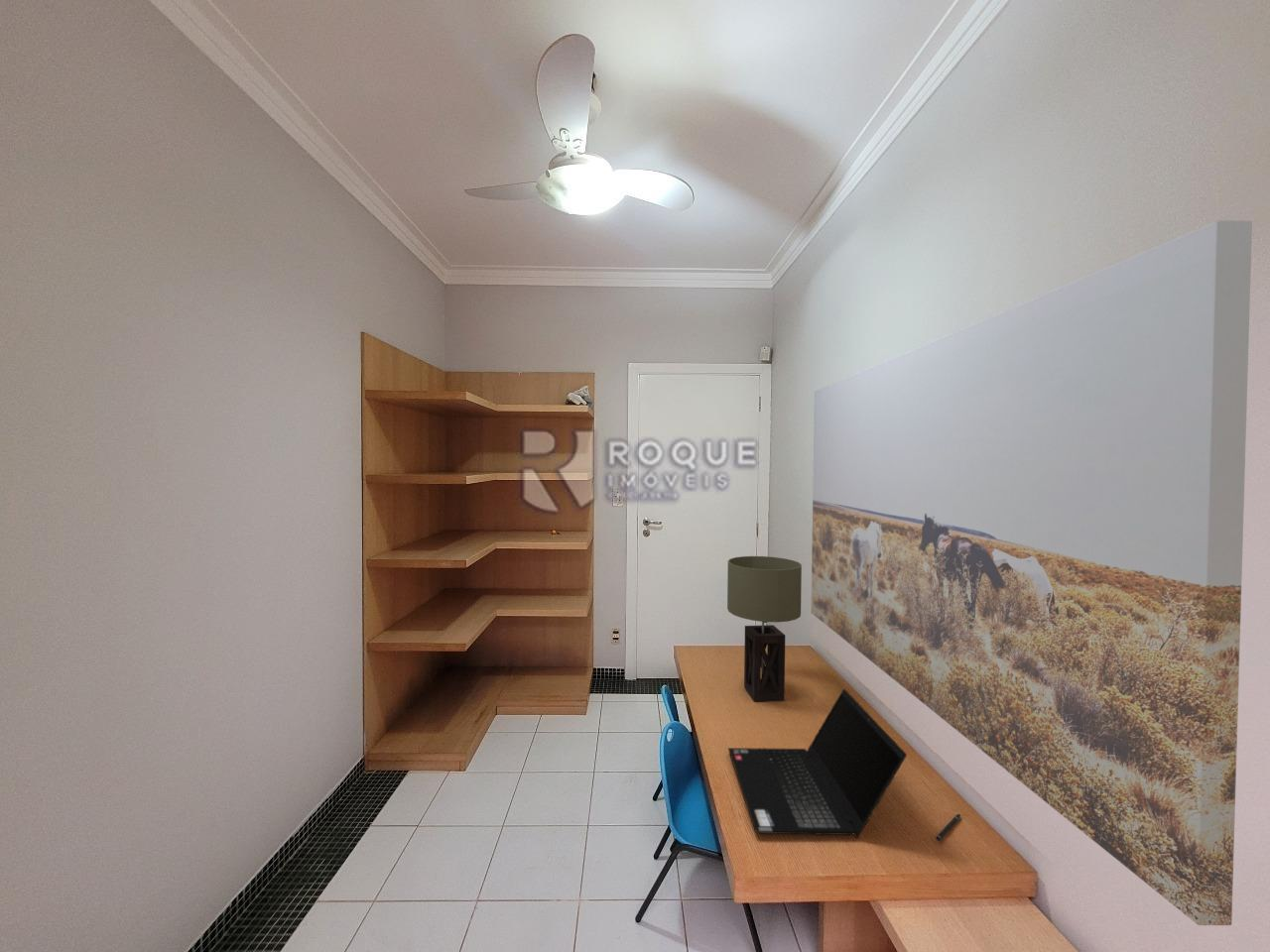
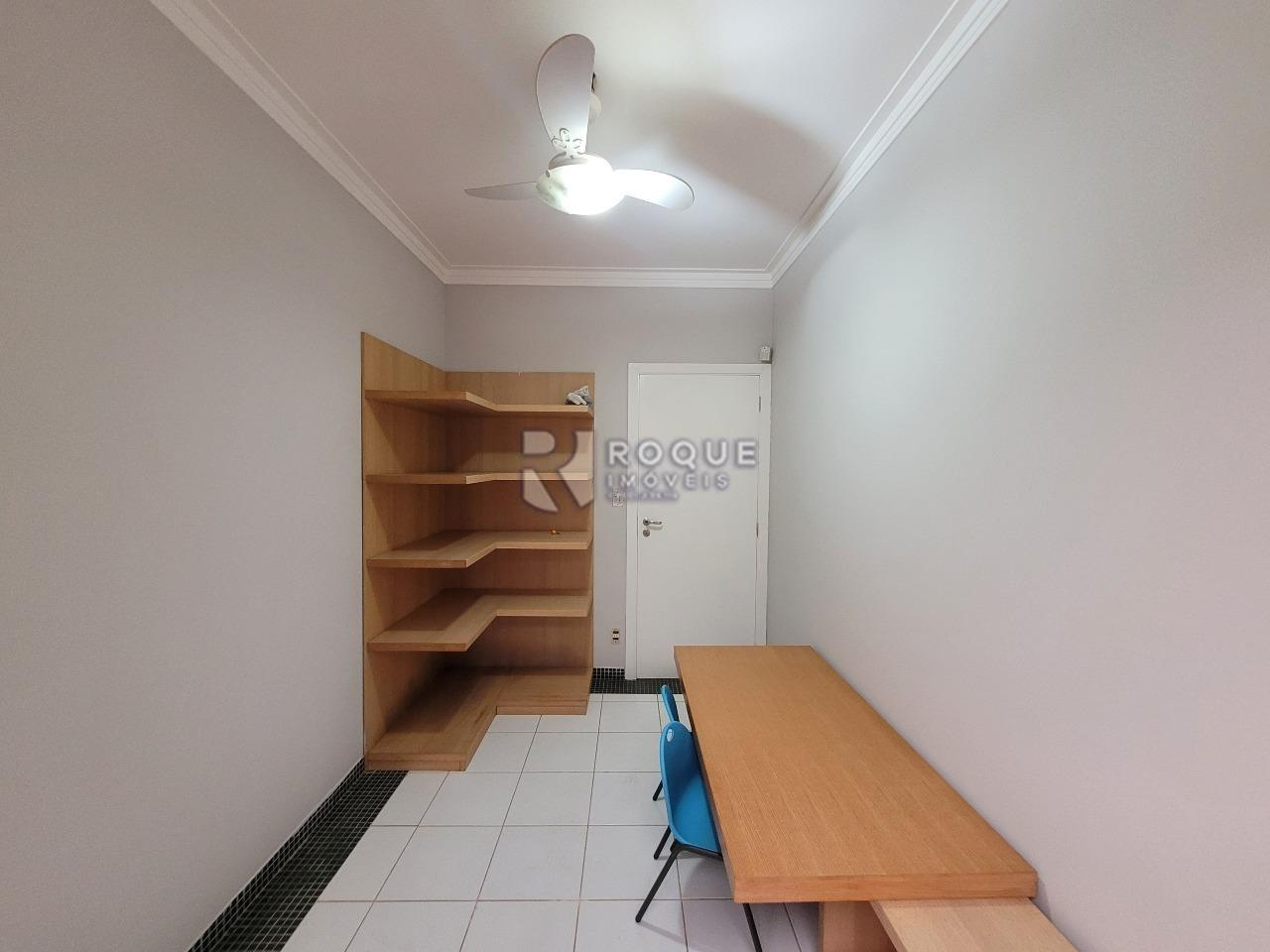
- pen (949, 825)
- table lamp (763, 628)
- wall art (915, 520)
- laptop computer (806, 753)
